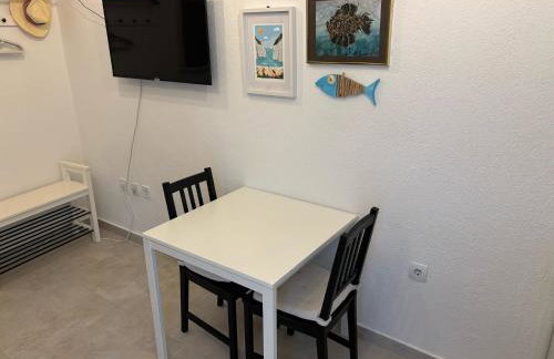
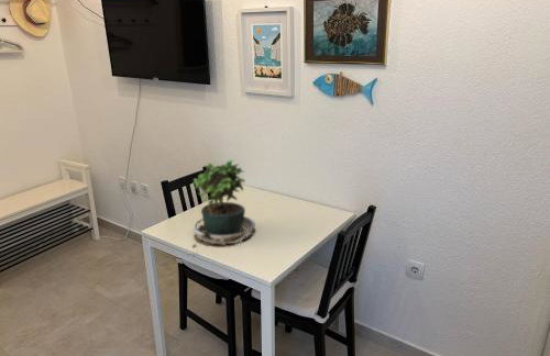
+ potted plant (220, 198)
